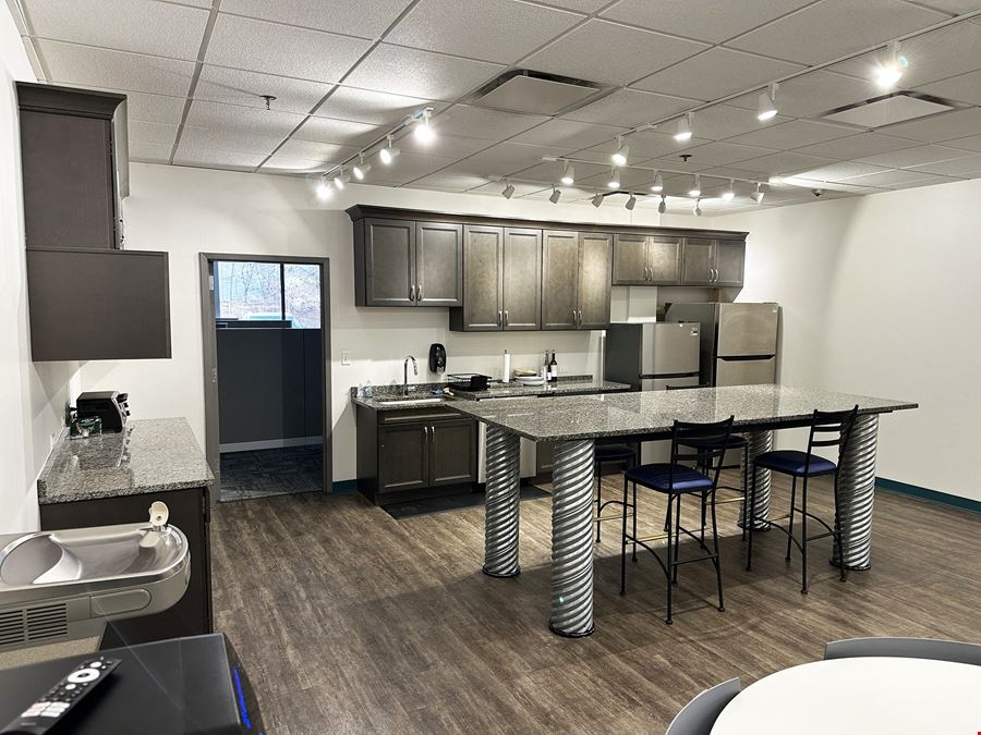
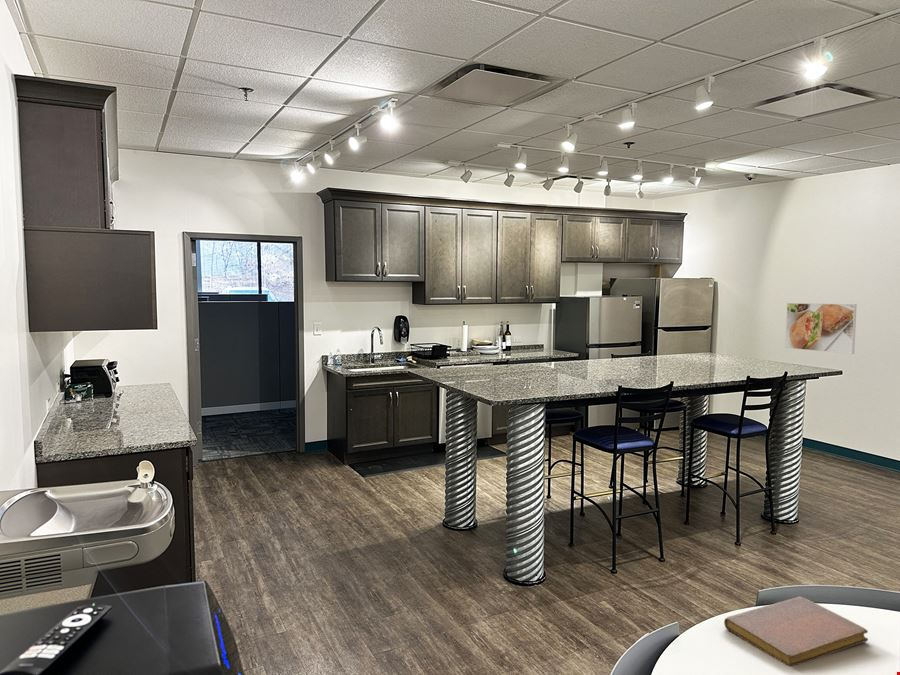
+ notebook (794, 628)
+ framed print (819, 327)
